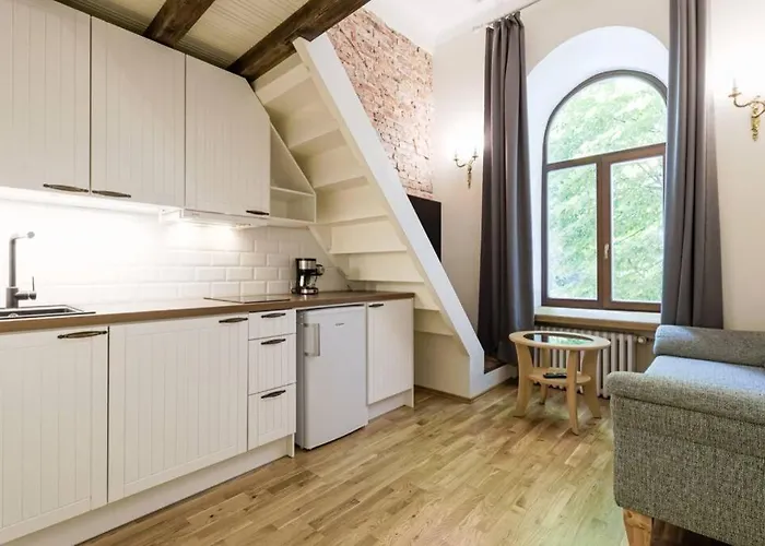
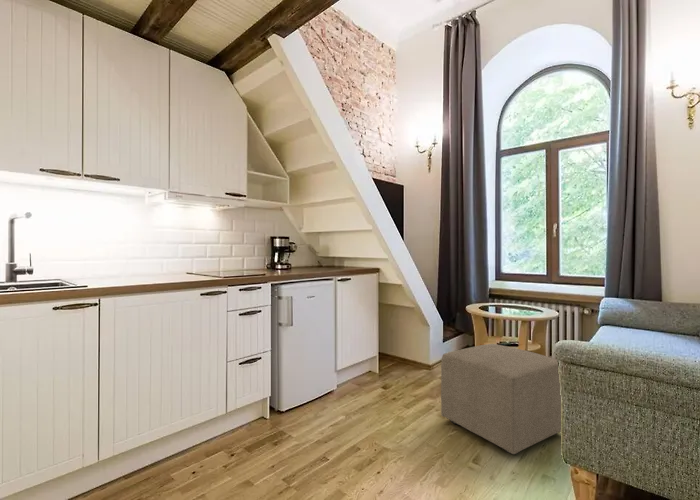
+ ottoman (501, 390)
